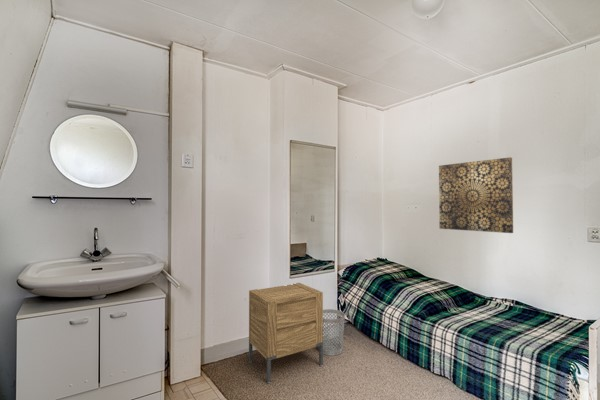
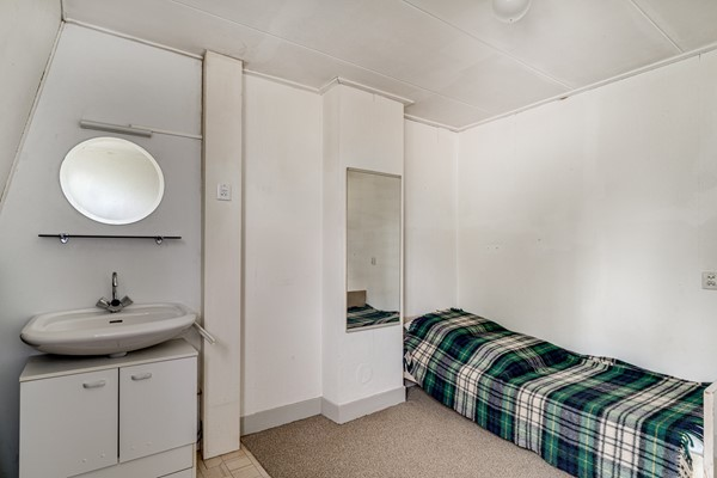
- wastebasket (330, 331)
- nightstand (285, 327)
- wall art (472, 196)
